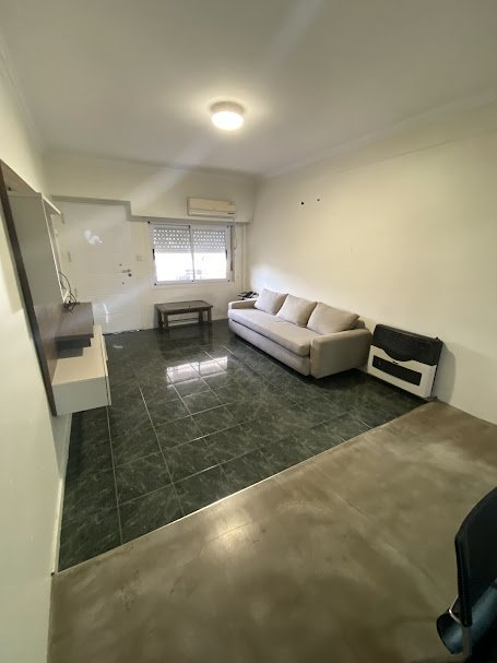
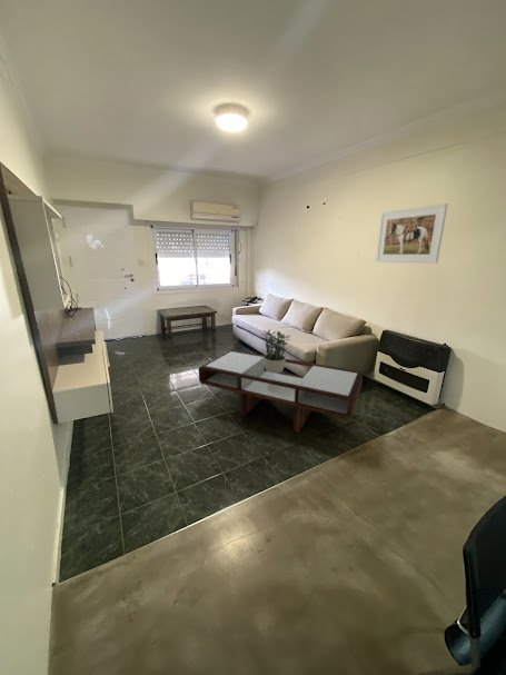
+ coffee table (278, 390)
+ potted plant (275, 348)
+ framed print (407, 236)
